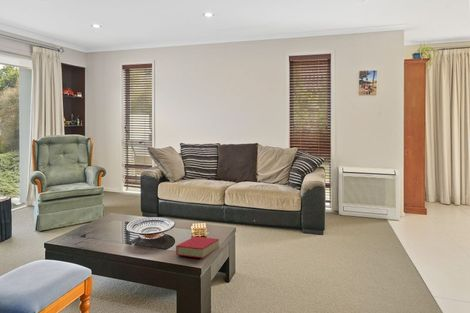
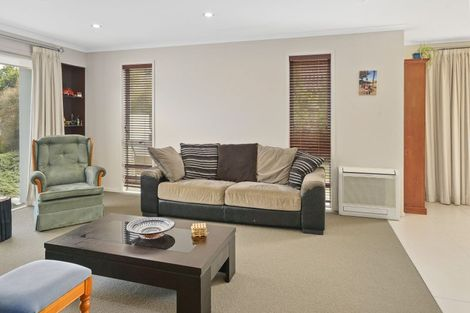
- book (198, 246)
